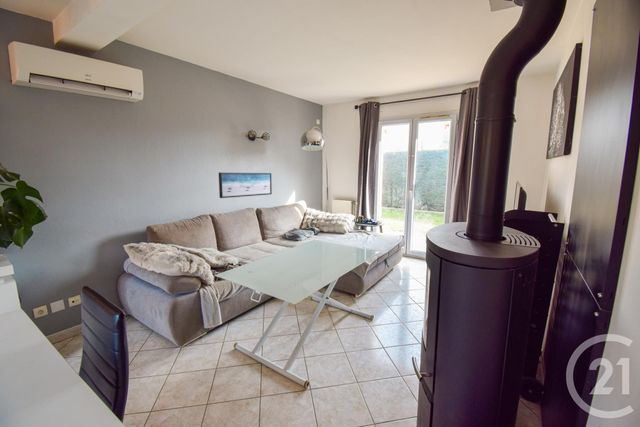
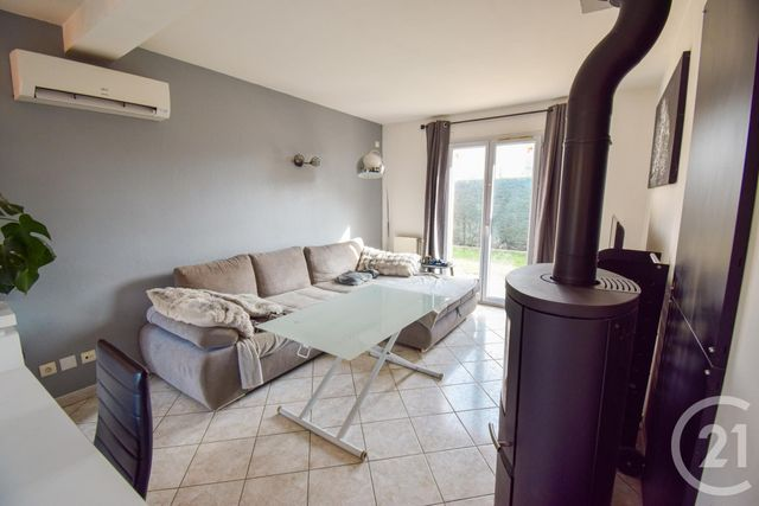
- wall art (247, 184)
